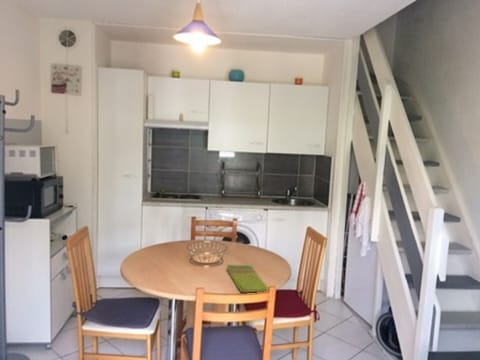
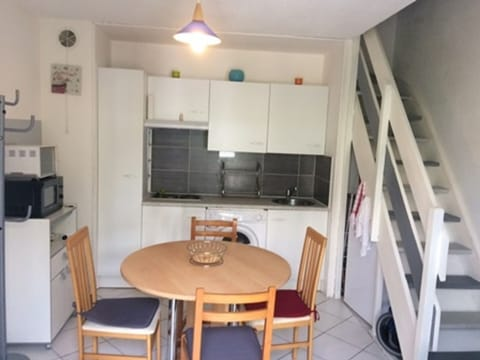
- dish towel (246, 277)
